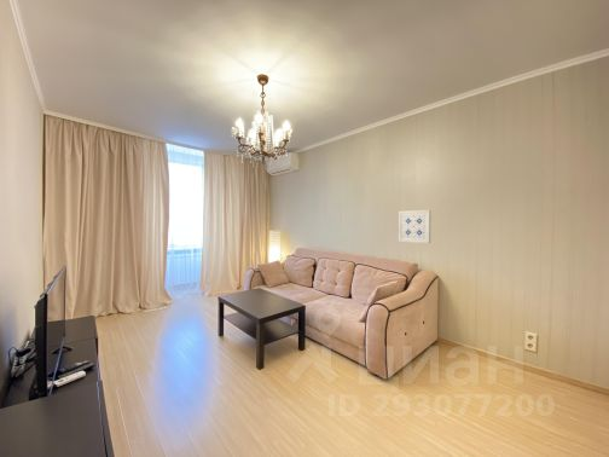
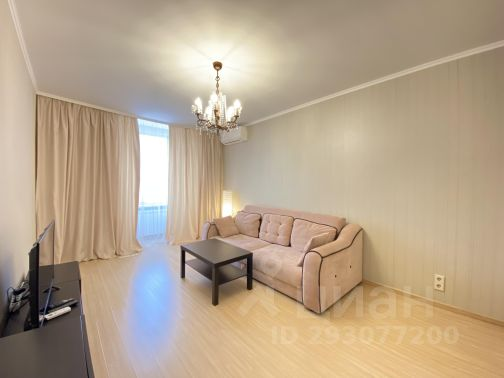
- wall art (413, 226)
